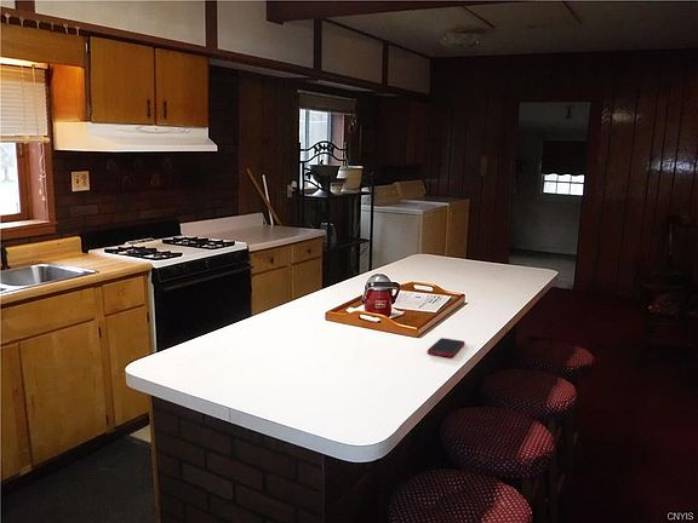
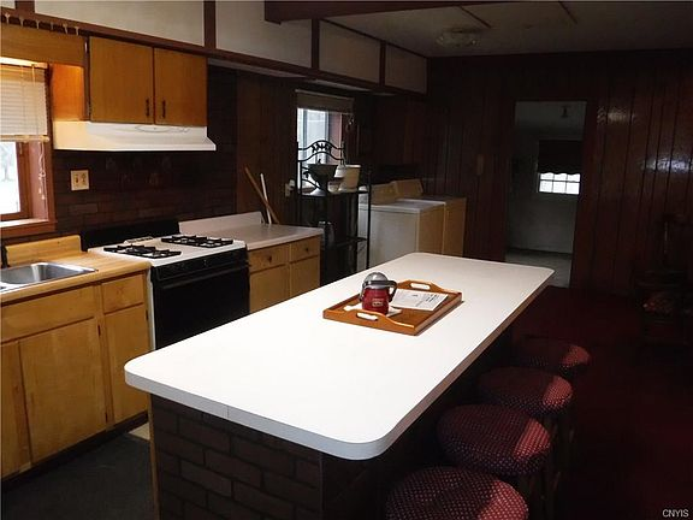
- cell phone (446, 346)
